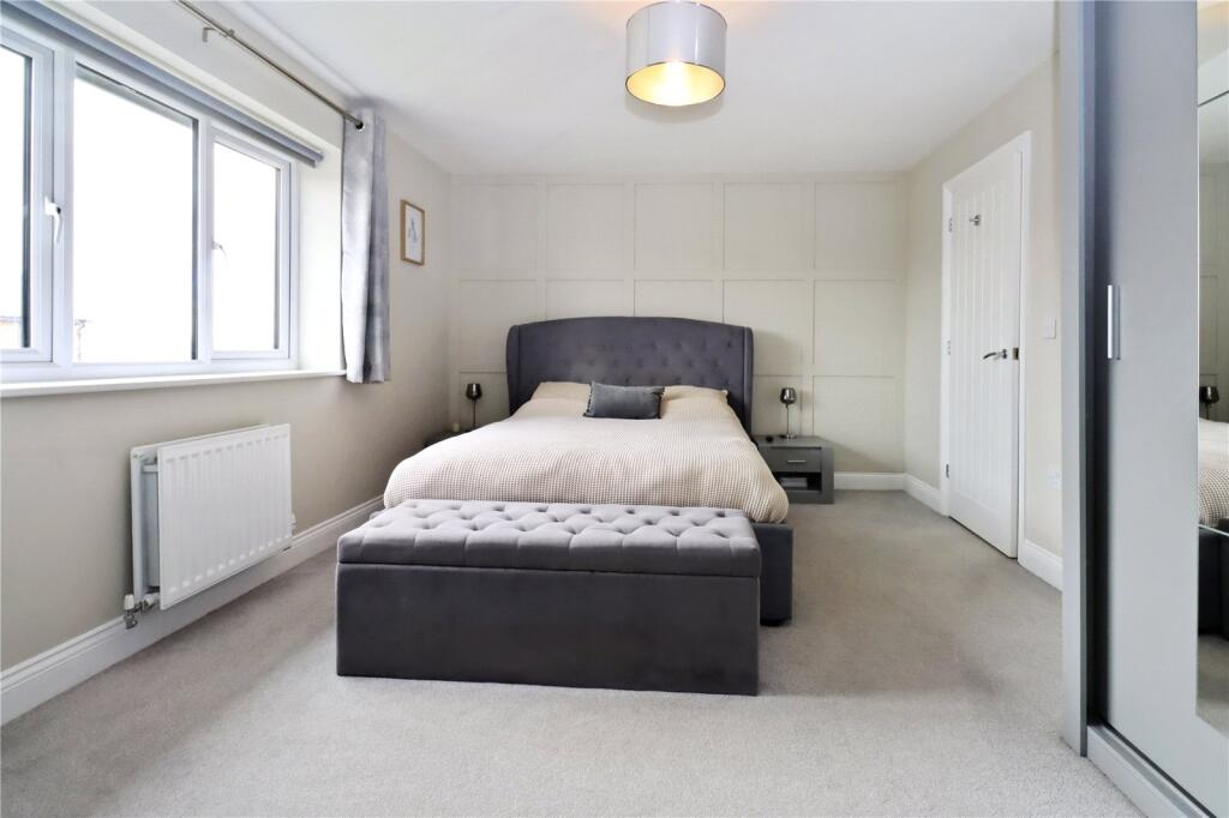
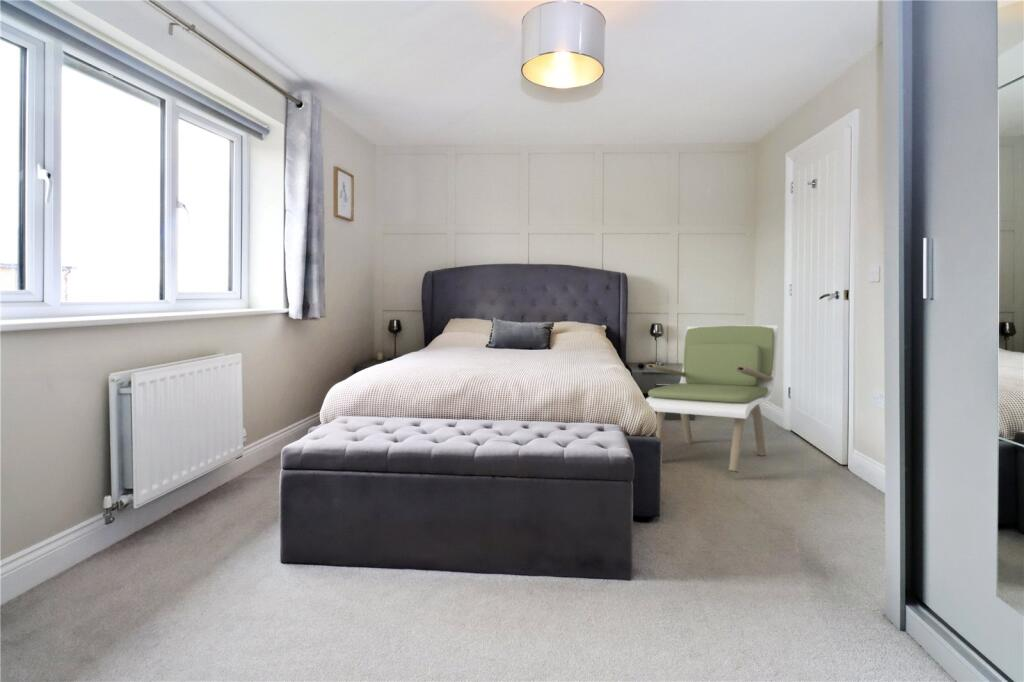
+ armchair (712, 390)
